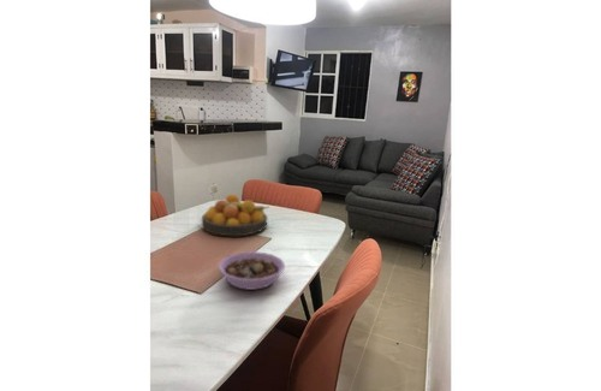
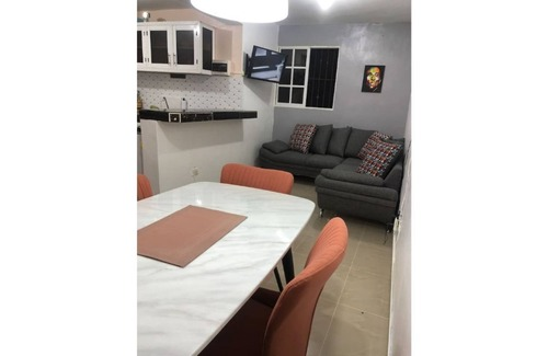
- bowl (251, 269)
- fruit bowl (234, 212)
